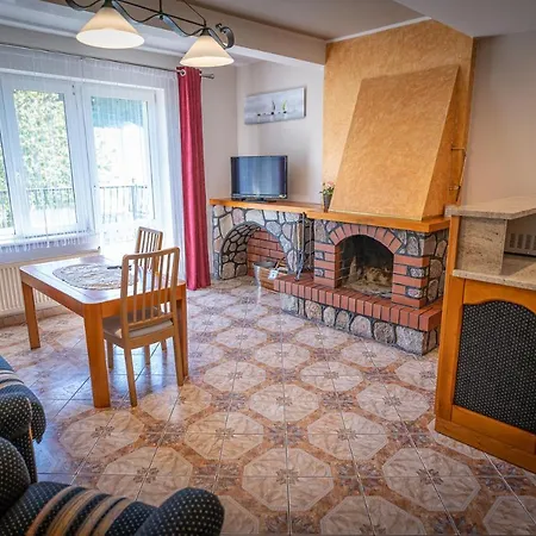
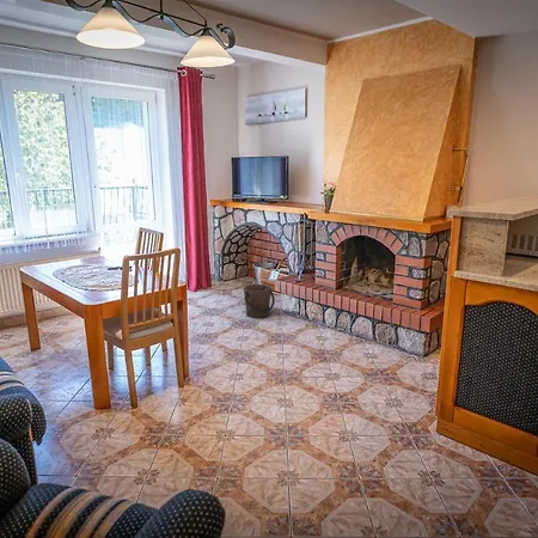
+ bucket (257, 300)
